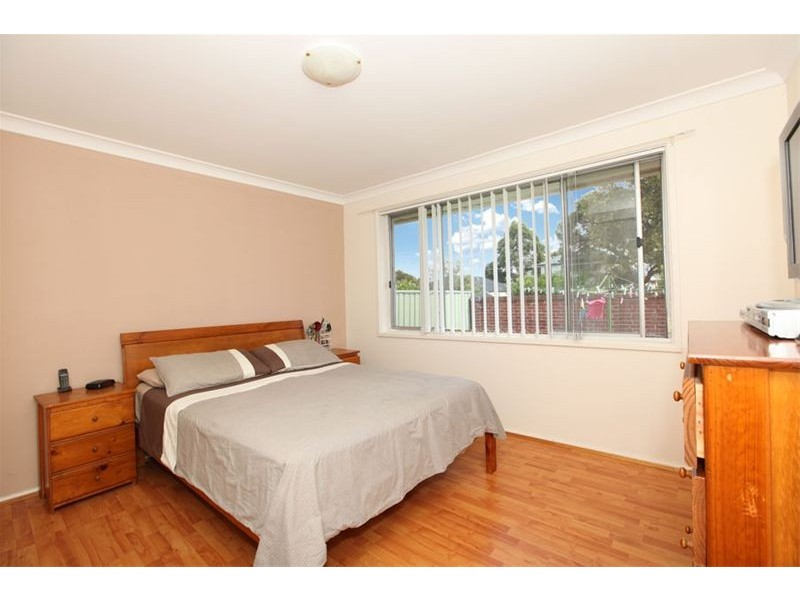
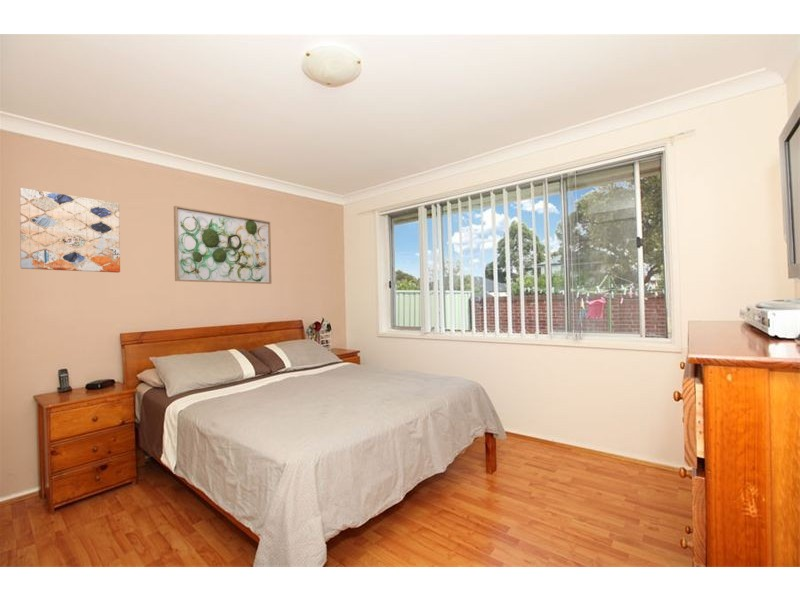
+ wall art (227, 248)
+ wall art (73, 233)
